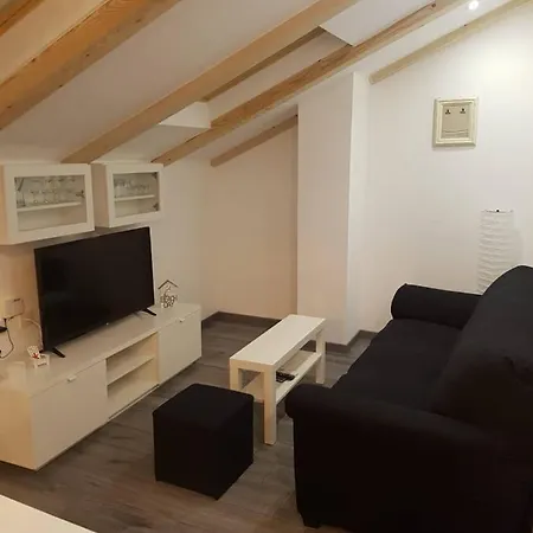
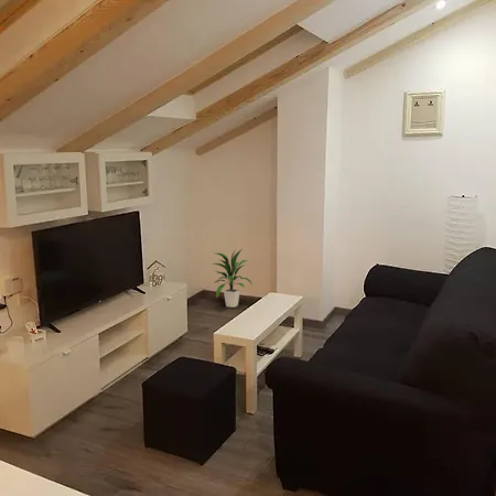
+ indoor plant (229, 277)
